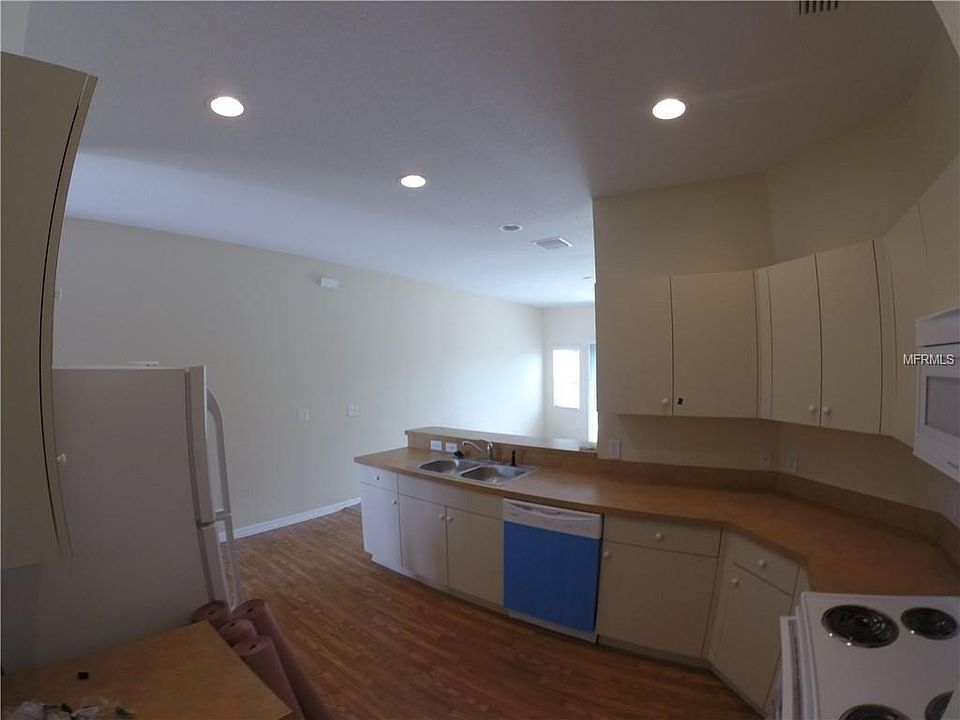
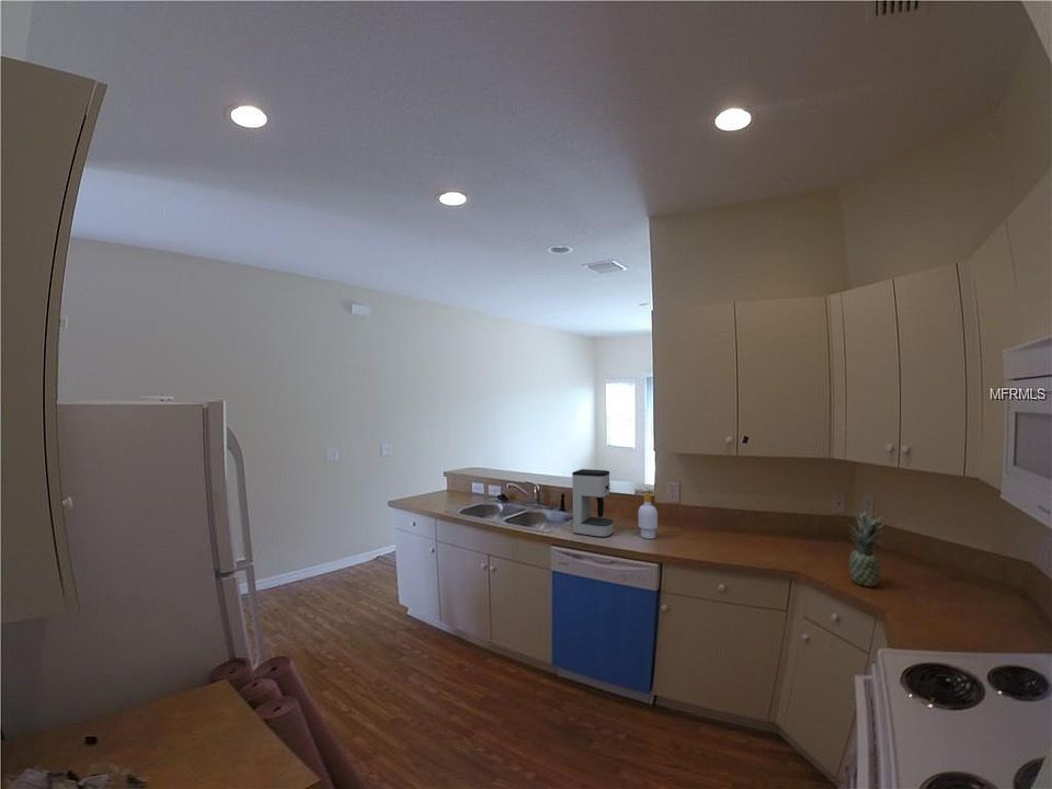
+ coffee maker (596, 499)
+ fruit (866, 547)
+ soap bottle (648, 515)
